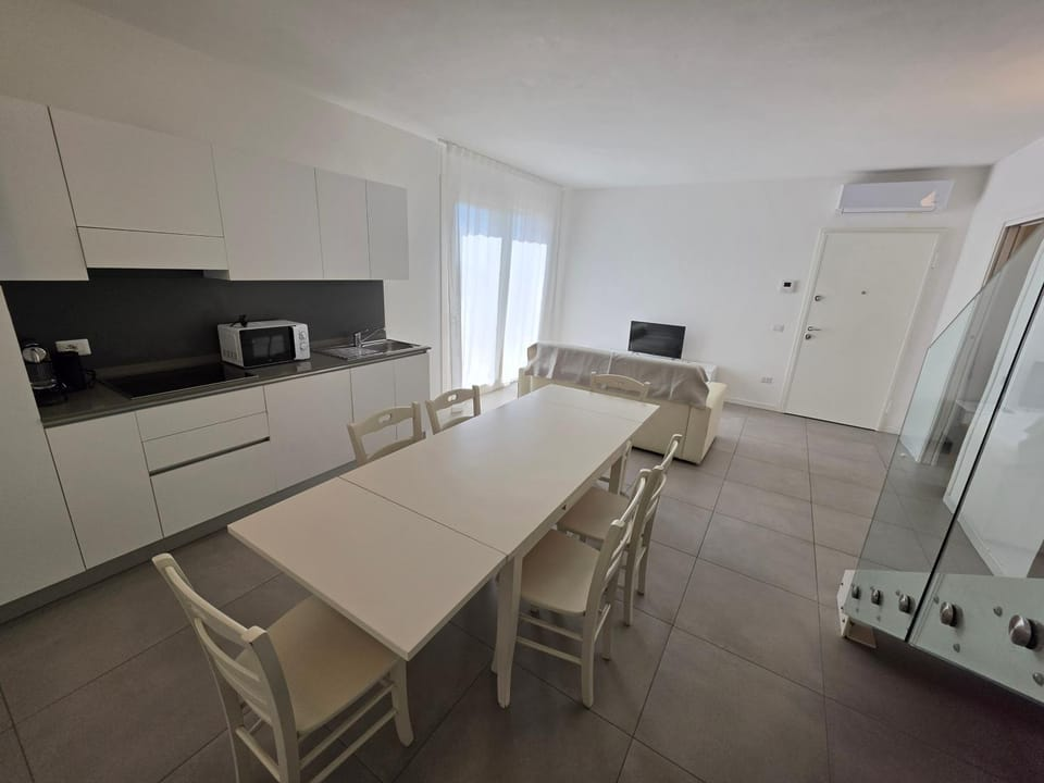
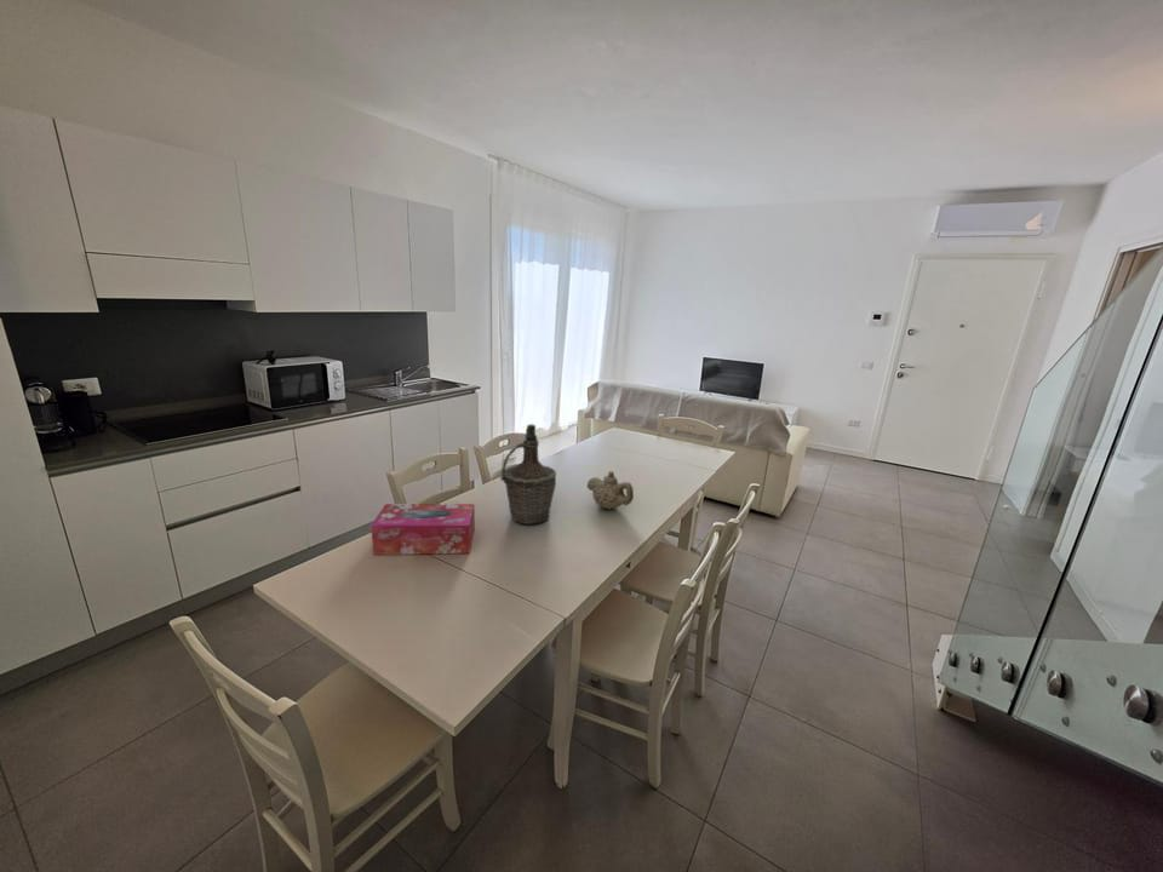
+ bottle (529, 471)
+ teapot (609, 489)
+ tissue box (426, 527)
